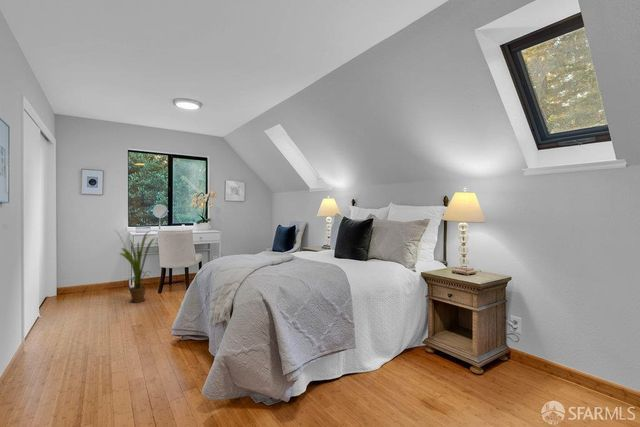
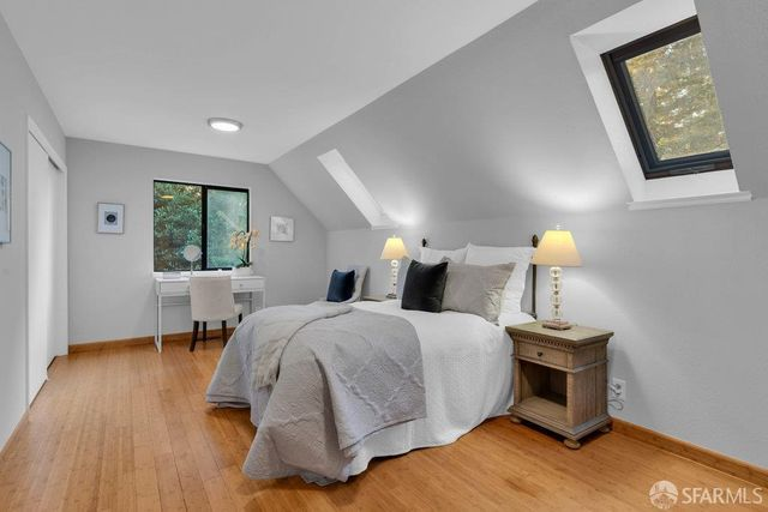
- house plant (142, 265)
